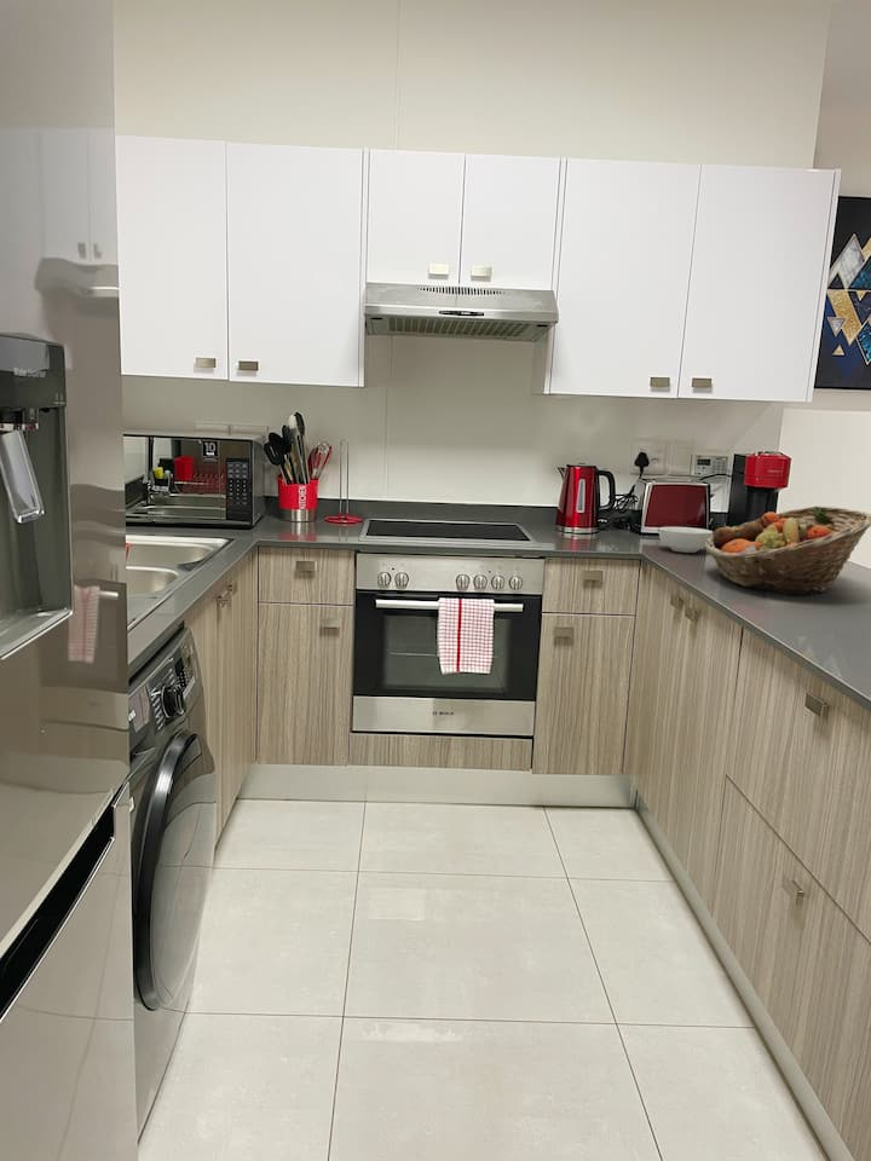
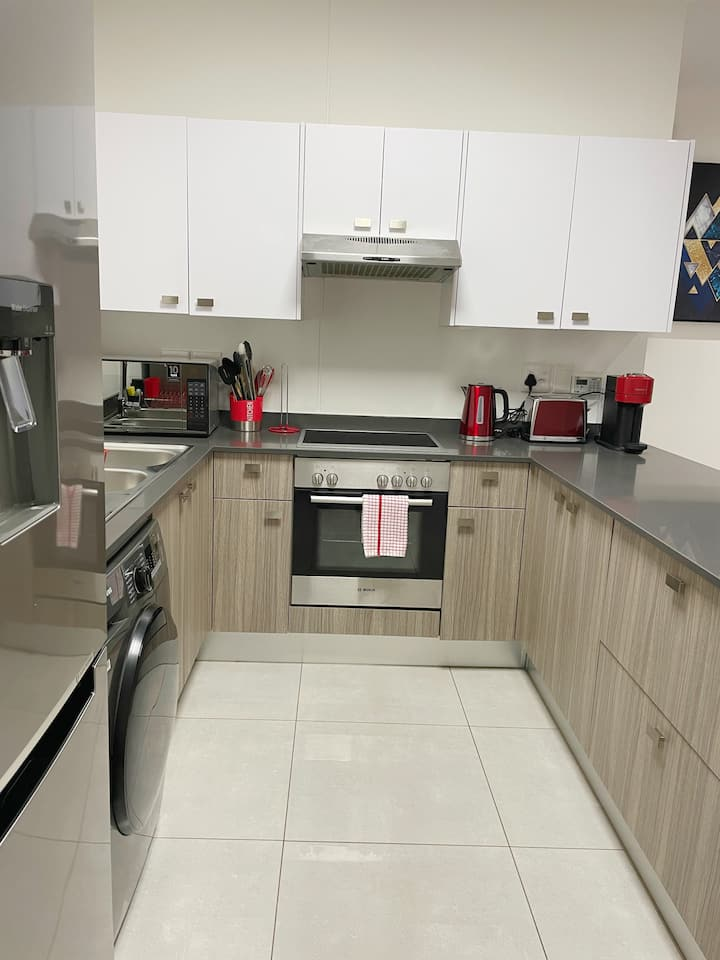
- fruit basket (785, 544)
- cereal bowl (685, 539)
